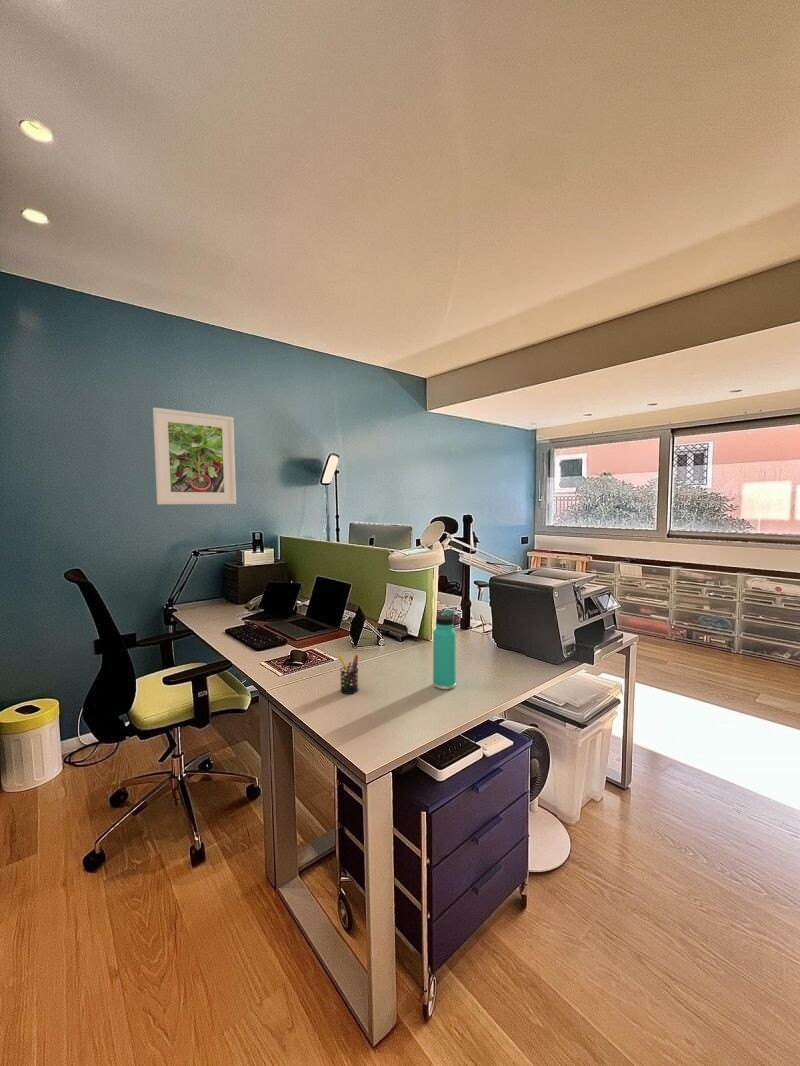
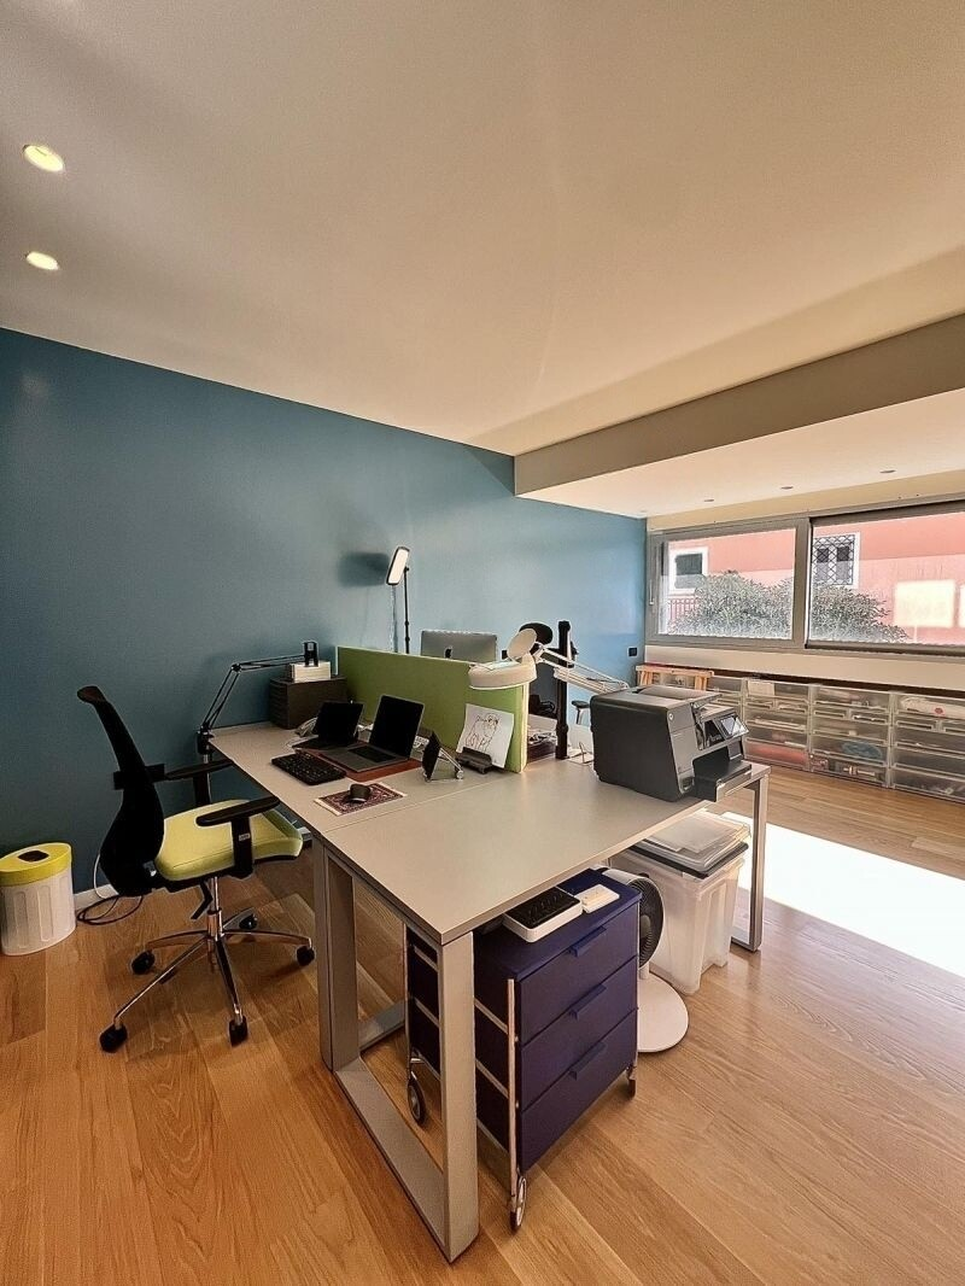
- pen holder (351, 671)
- thermos bottle (444, 648)
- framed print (197, 458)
